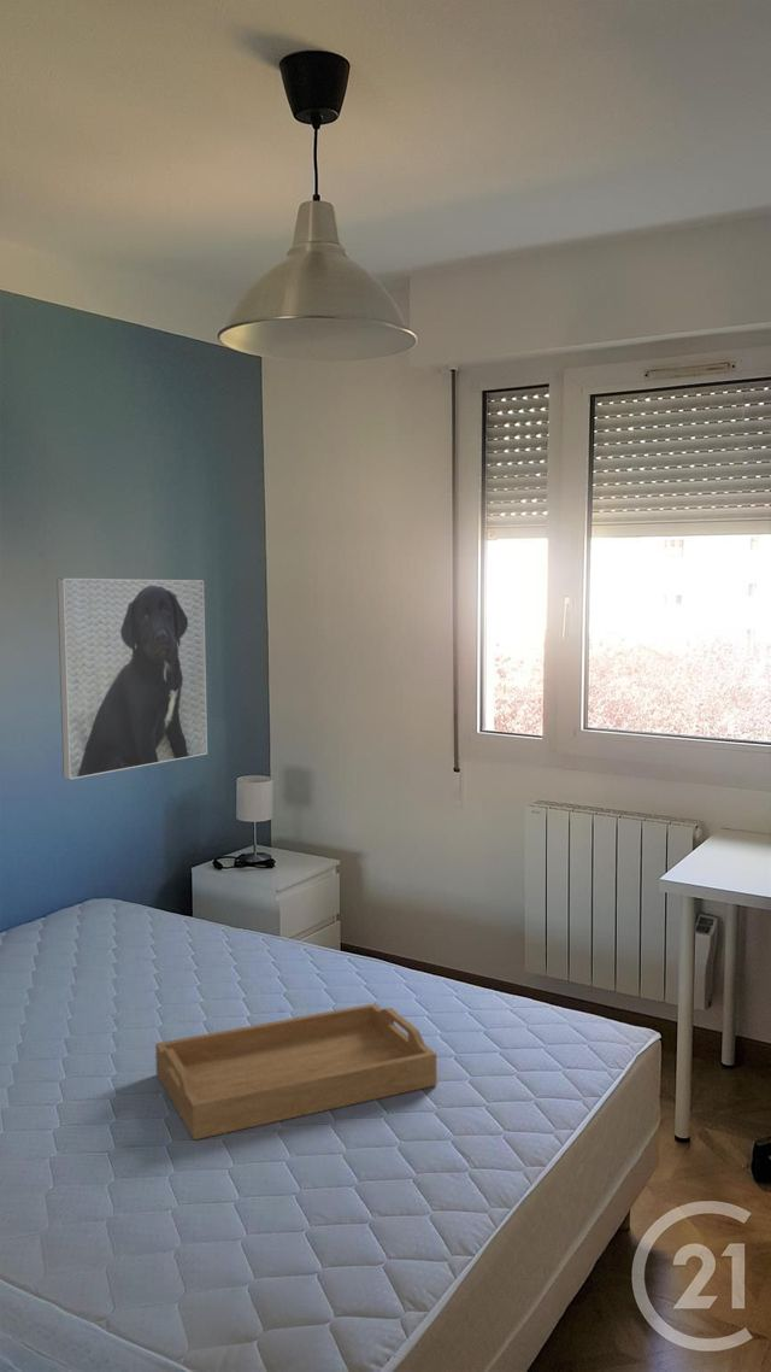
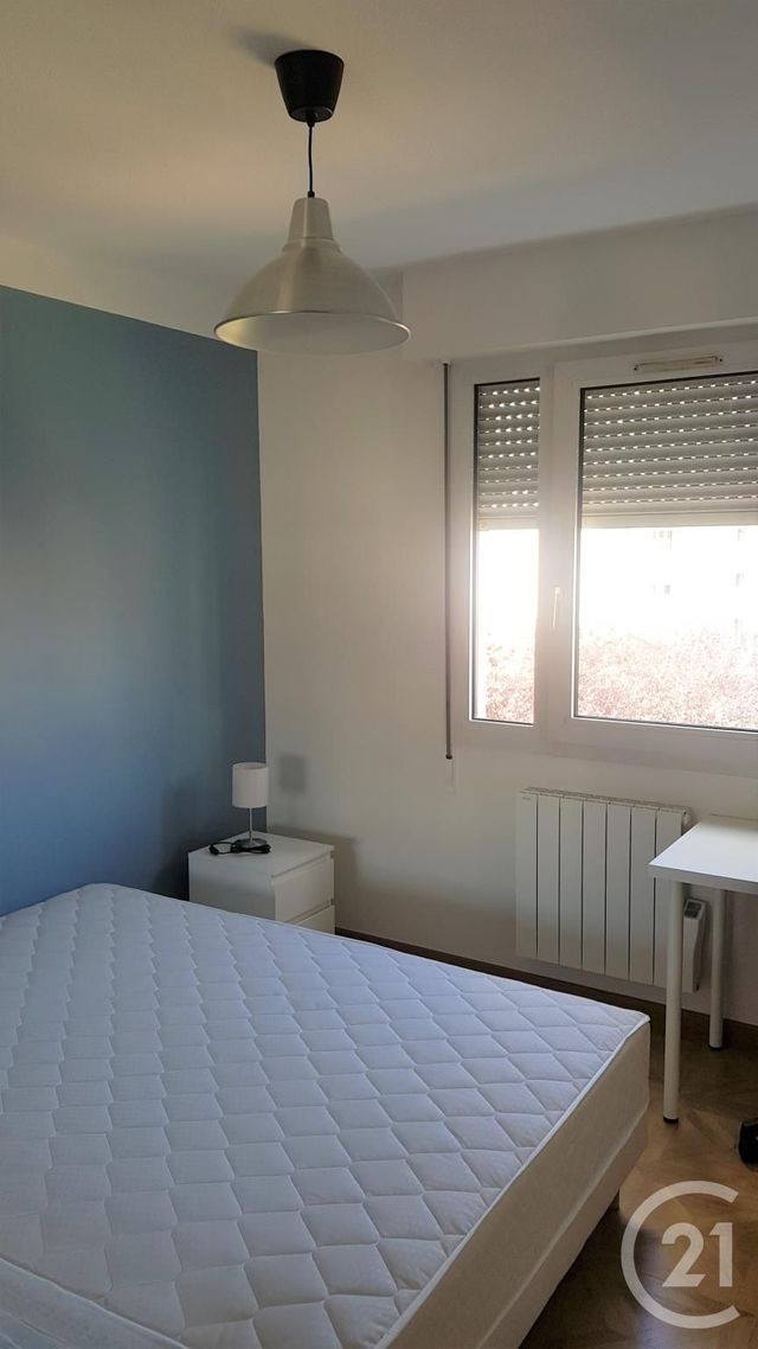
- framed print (137, 673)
- serving tray (294, 1059)
